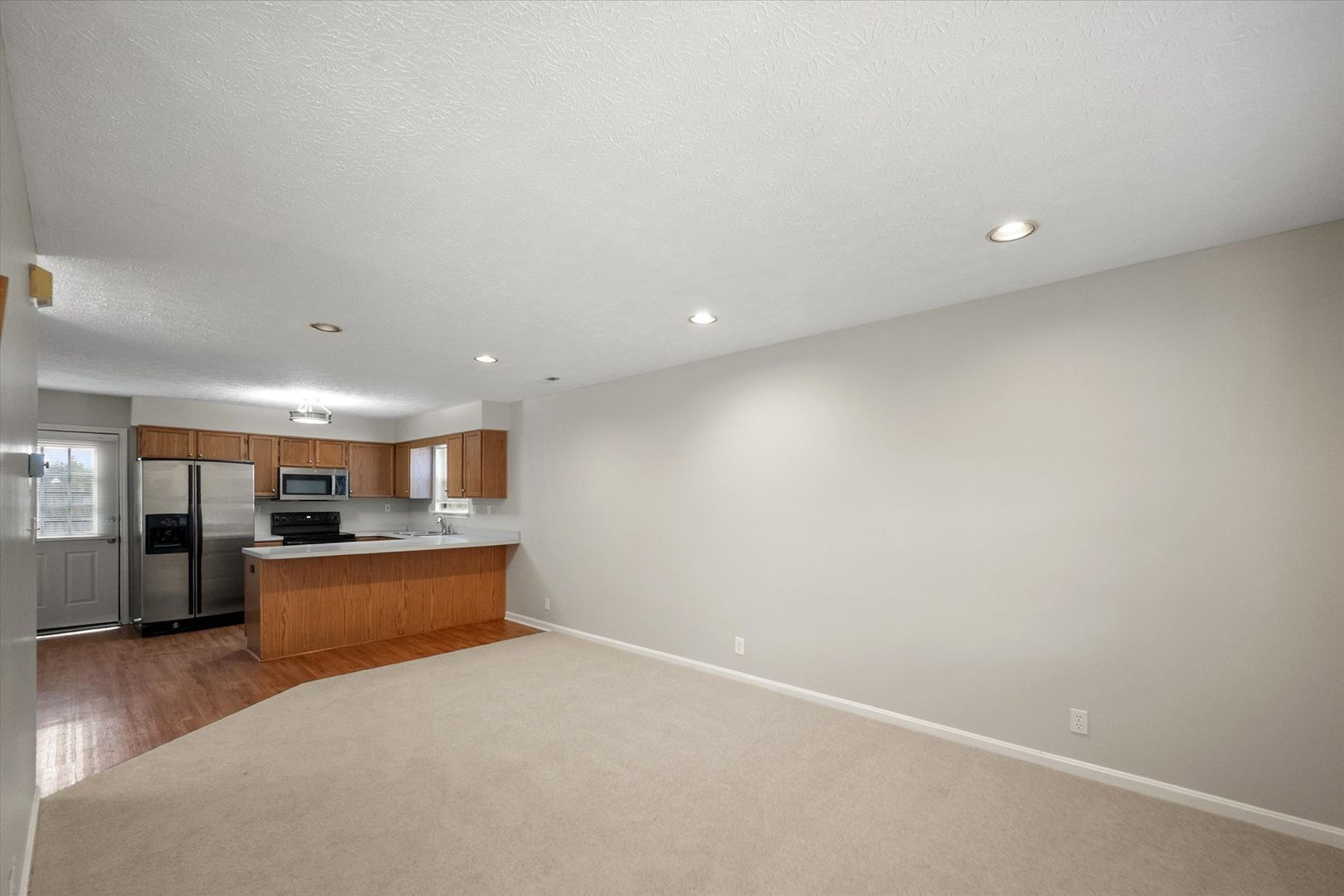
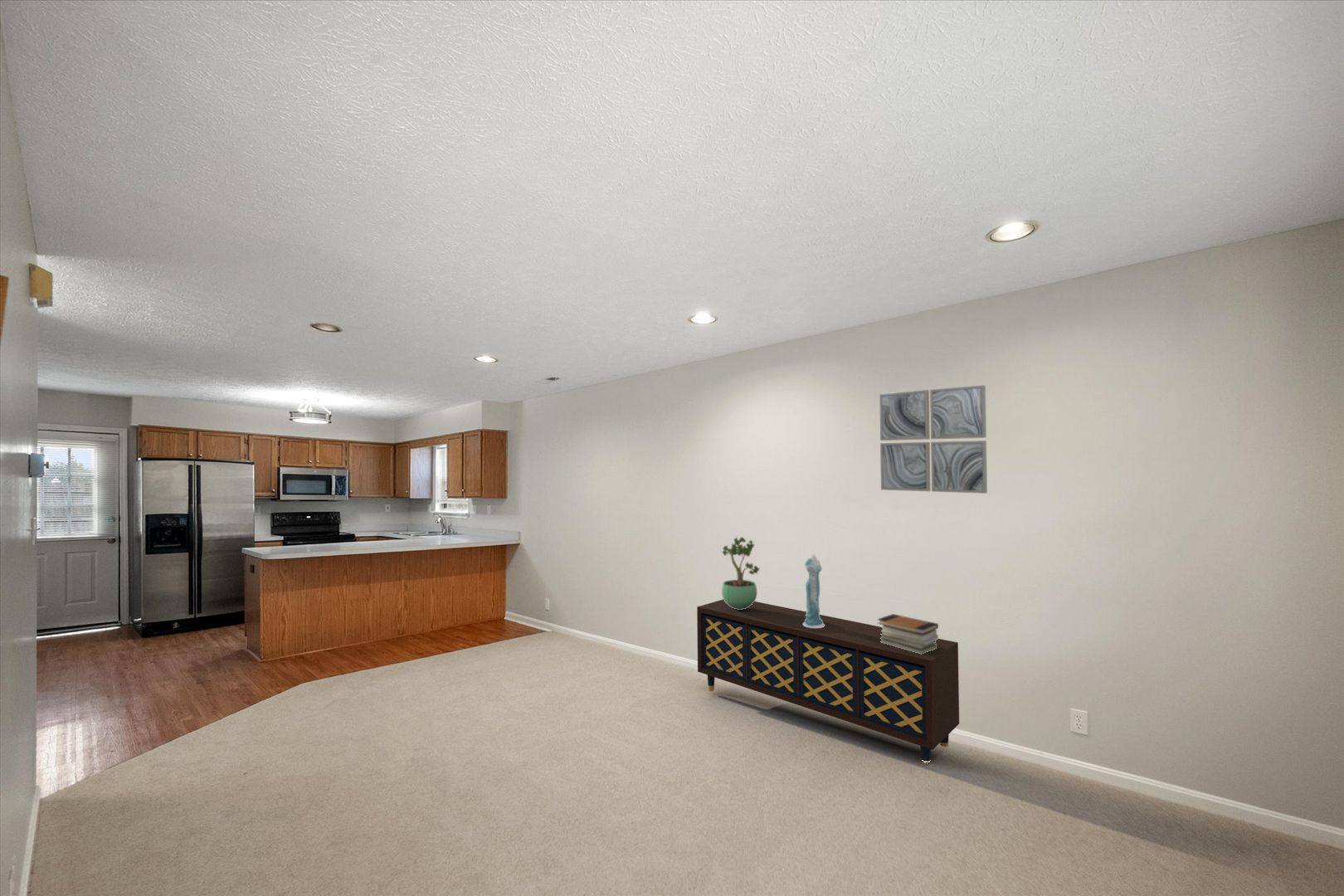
+ potted plant (738, 572)
+ wall art (928, 439)
+ book stack (908, 633)
+ dress (813, 589)
+ sideboard (813, 669)
